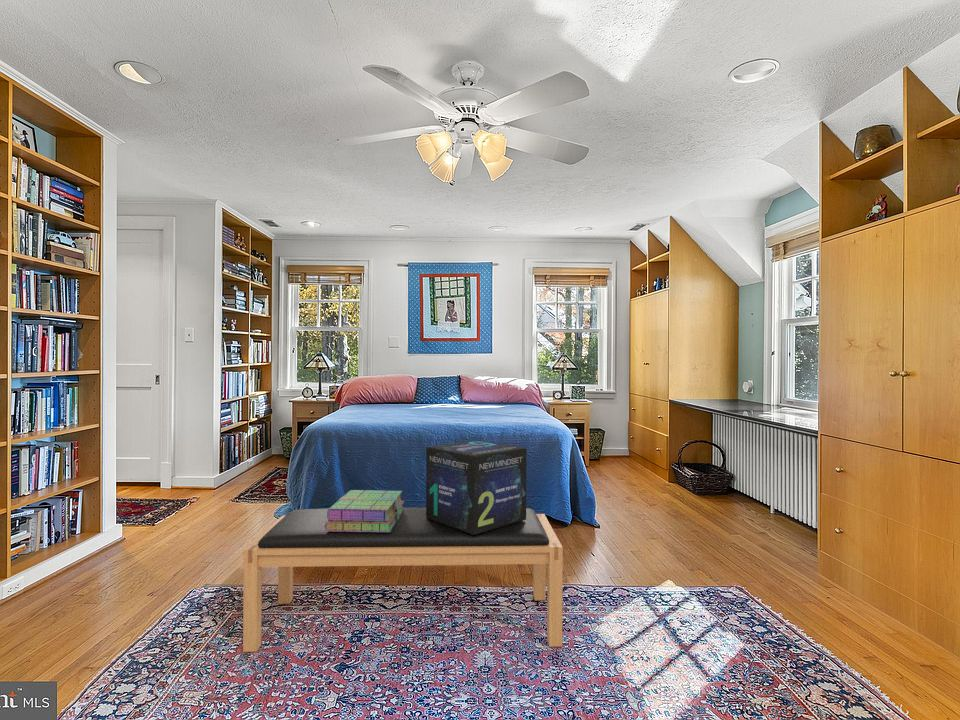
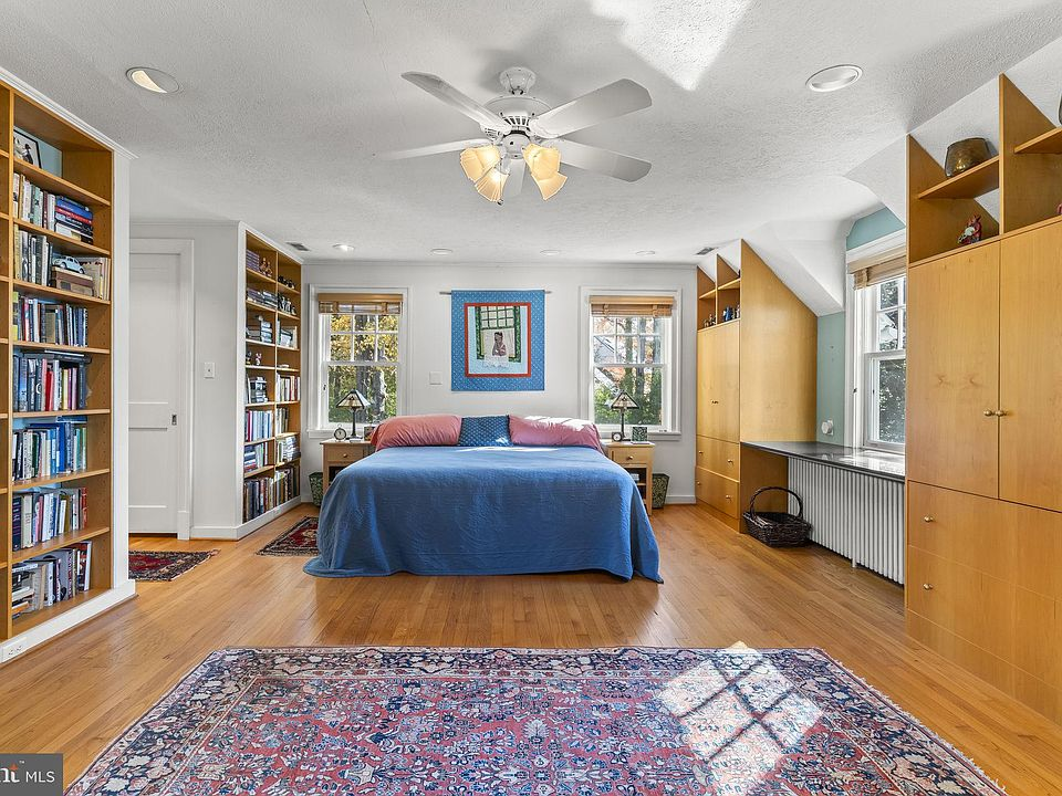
- decorative box (476, 483)
- stack of books (367, 509)
- bench (409, 564)
